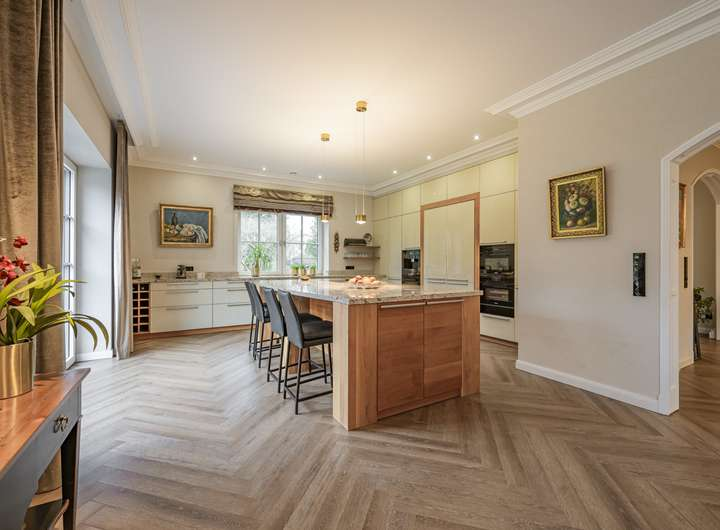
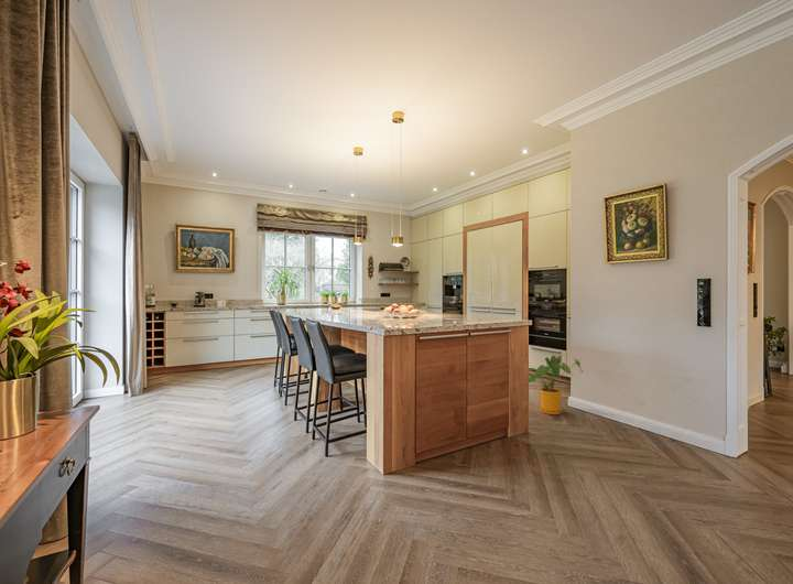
+ house plant (551, 383)
